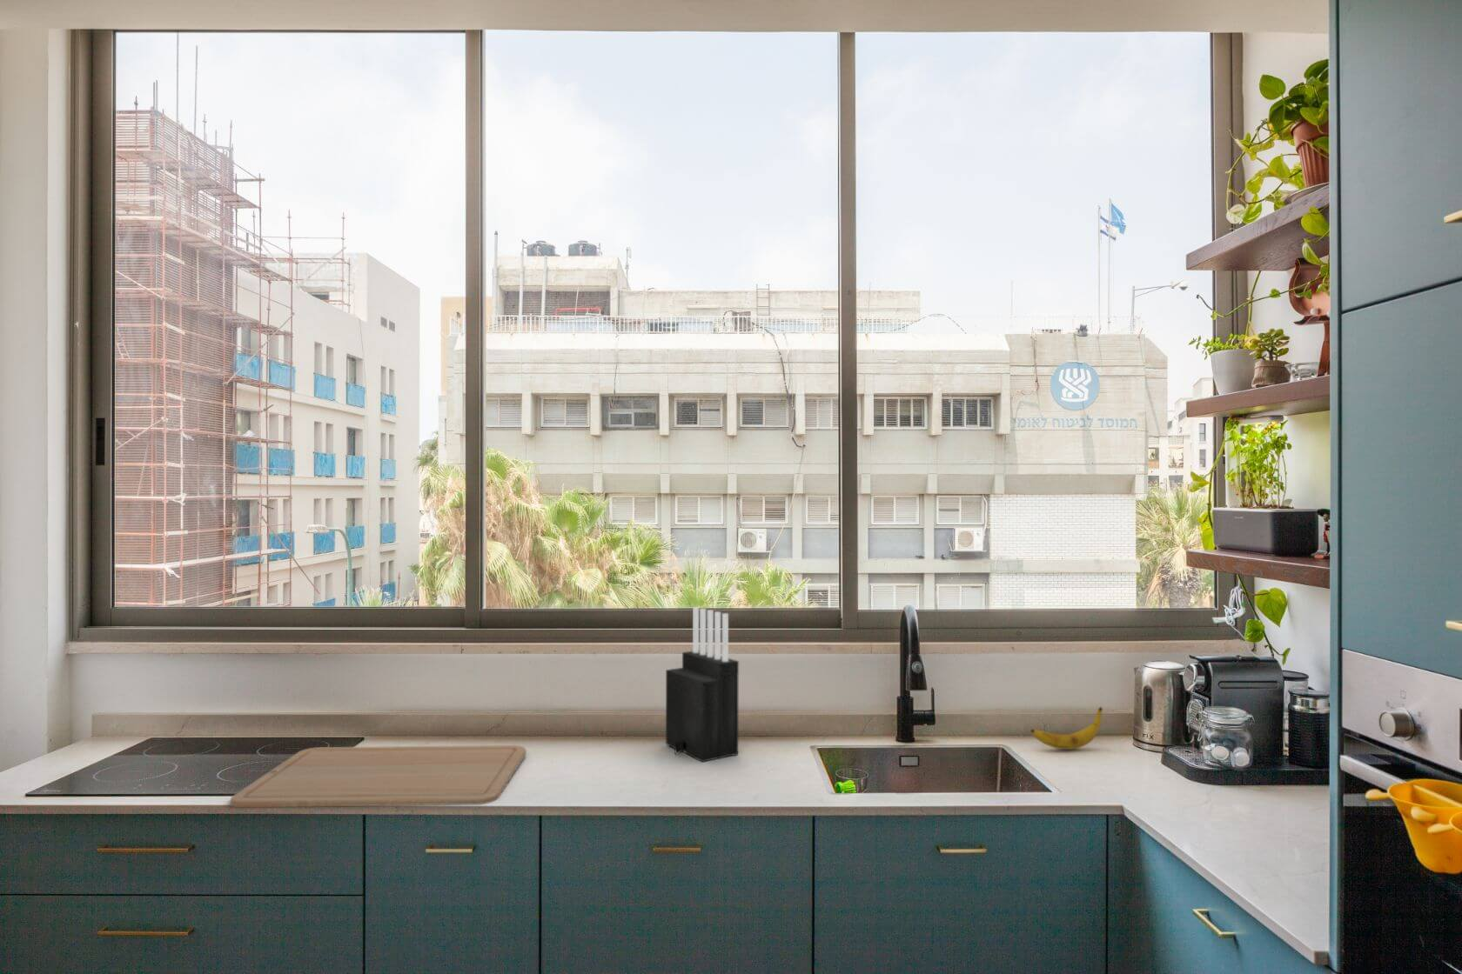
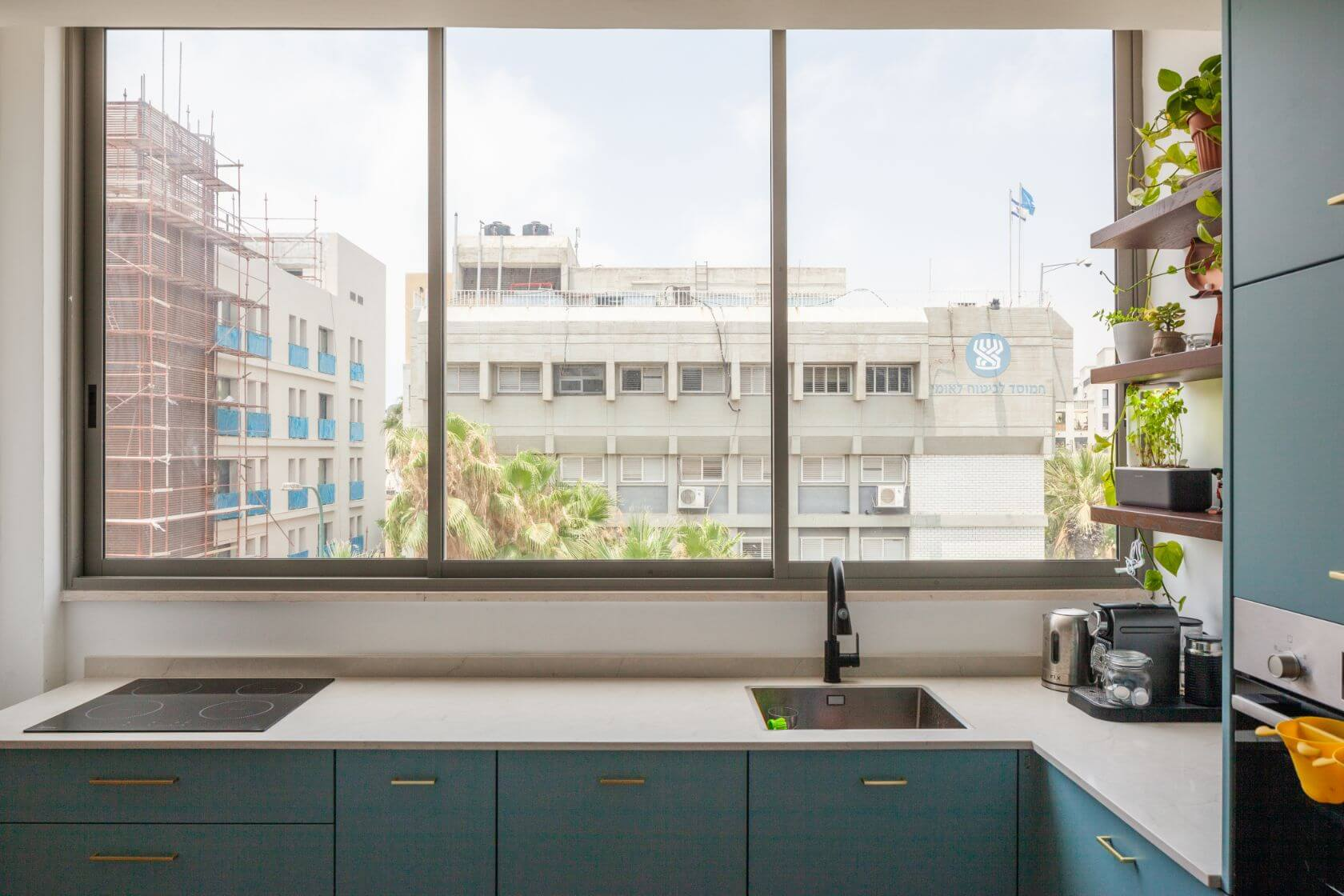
- banana (1066, 734)
- chopping board (391, 773)
- knife block (697, 680)
